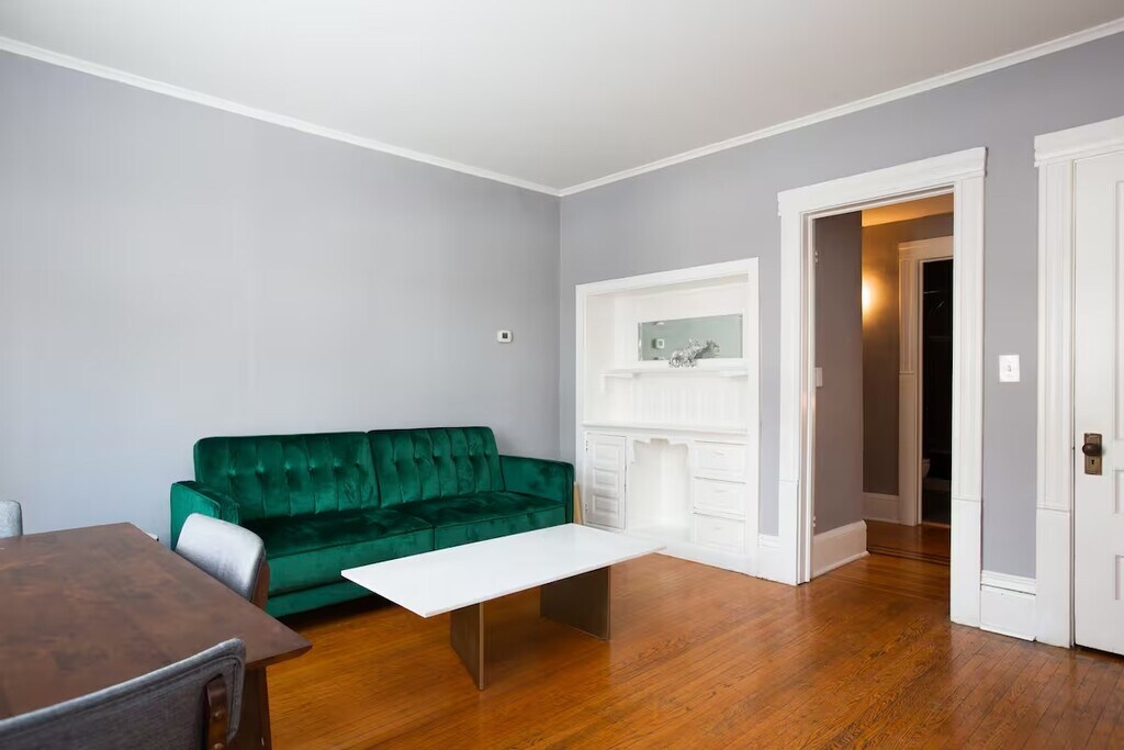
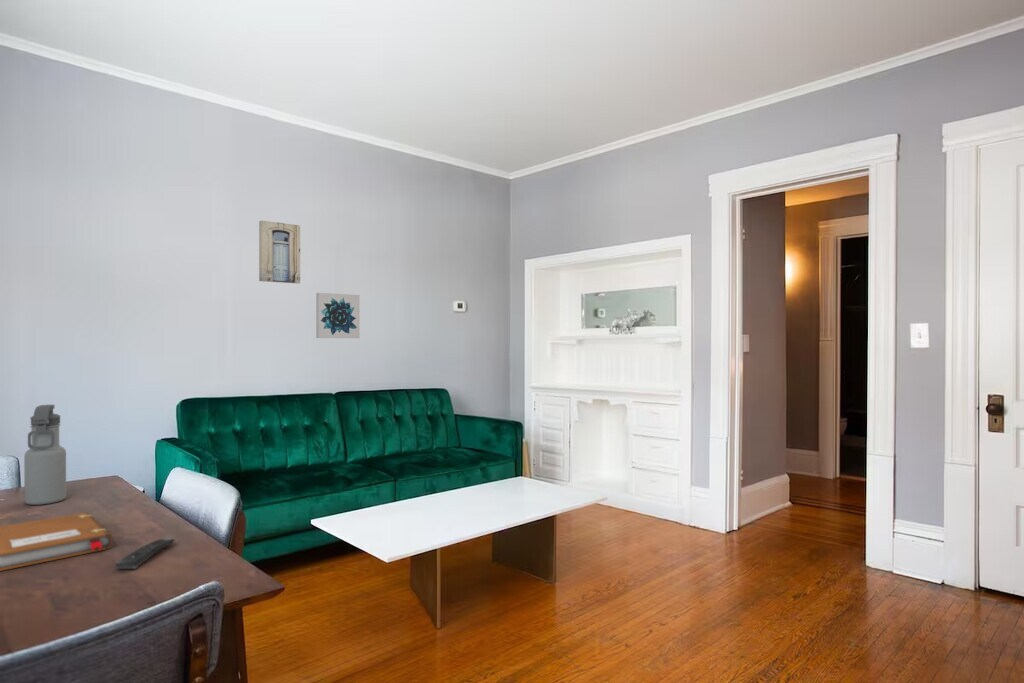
+ wall art (338, 316)
+ wall art (280, 252)
+ remote control (148, 551)
+ notebook (49, 538)
+ water bottle (45, 453)
